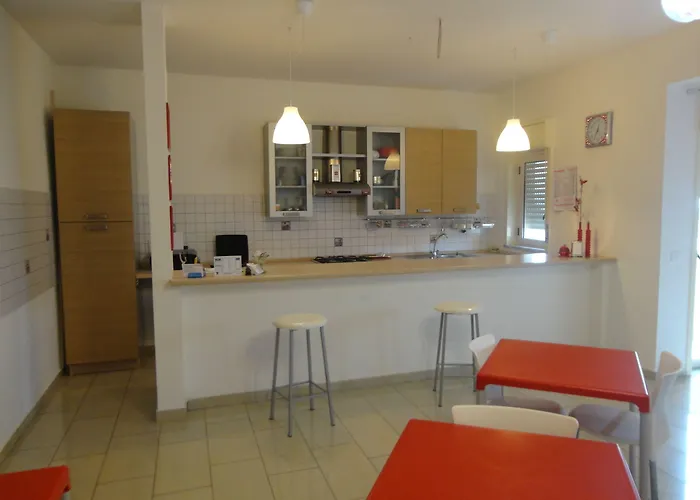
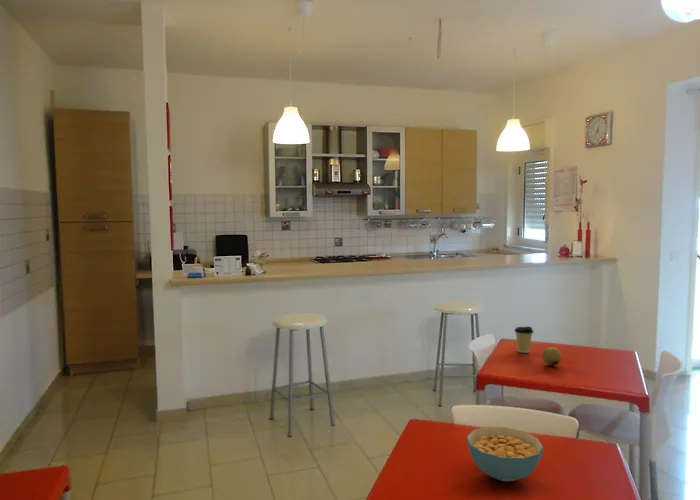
+ fruit (551, 356)
+ coffee cup (523, 339)
+ cereal bowl (503, 458)
